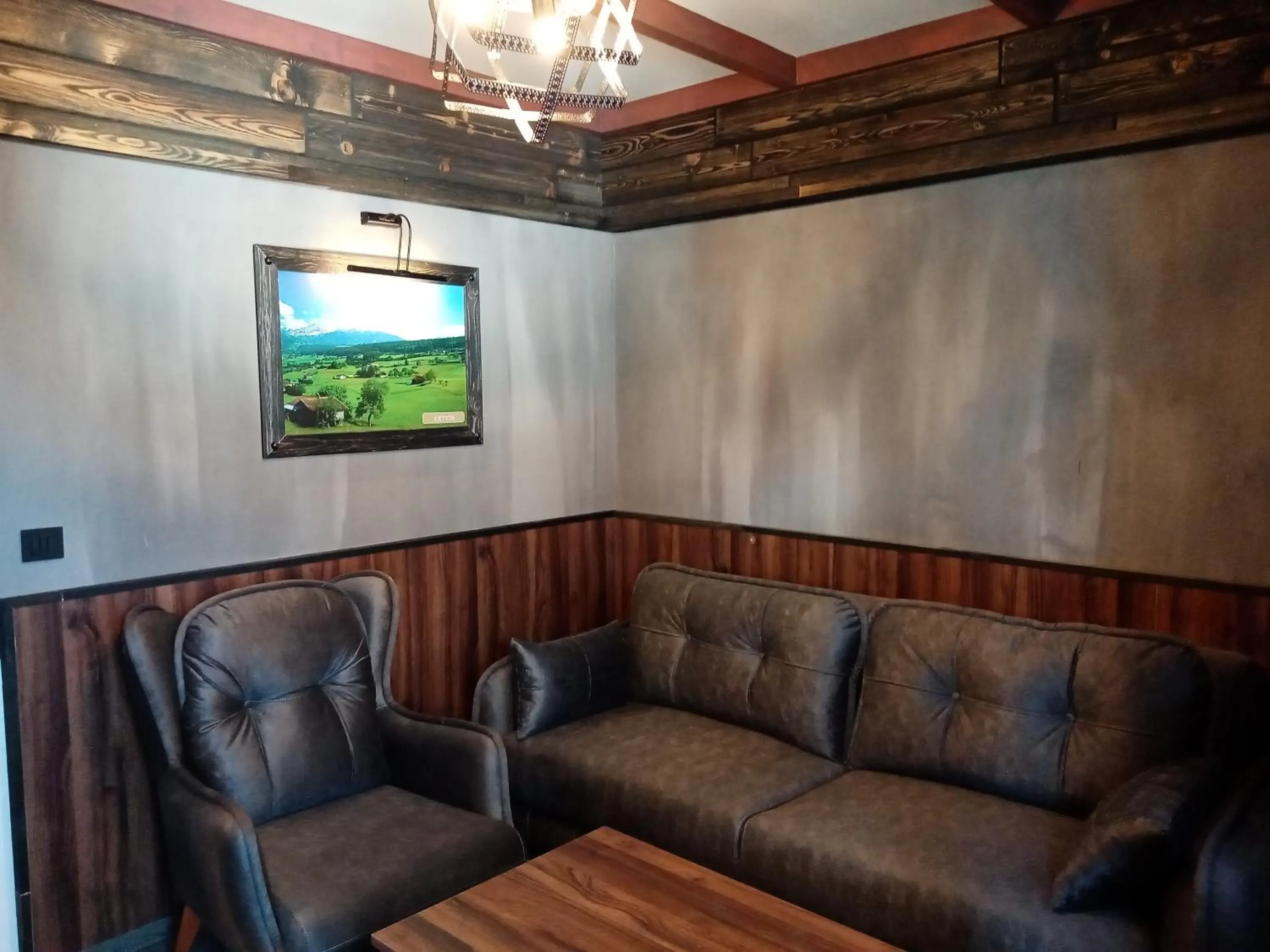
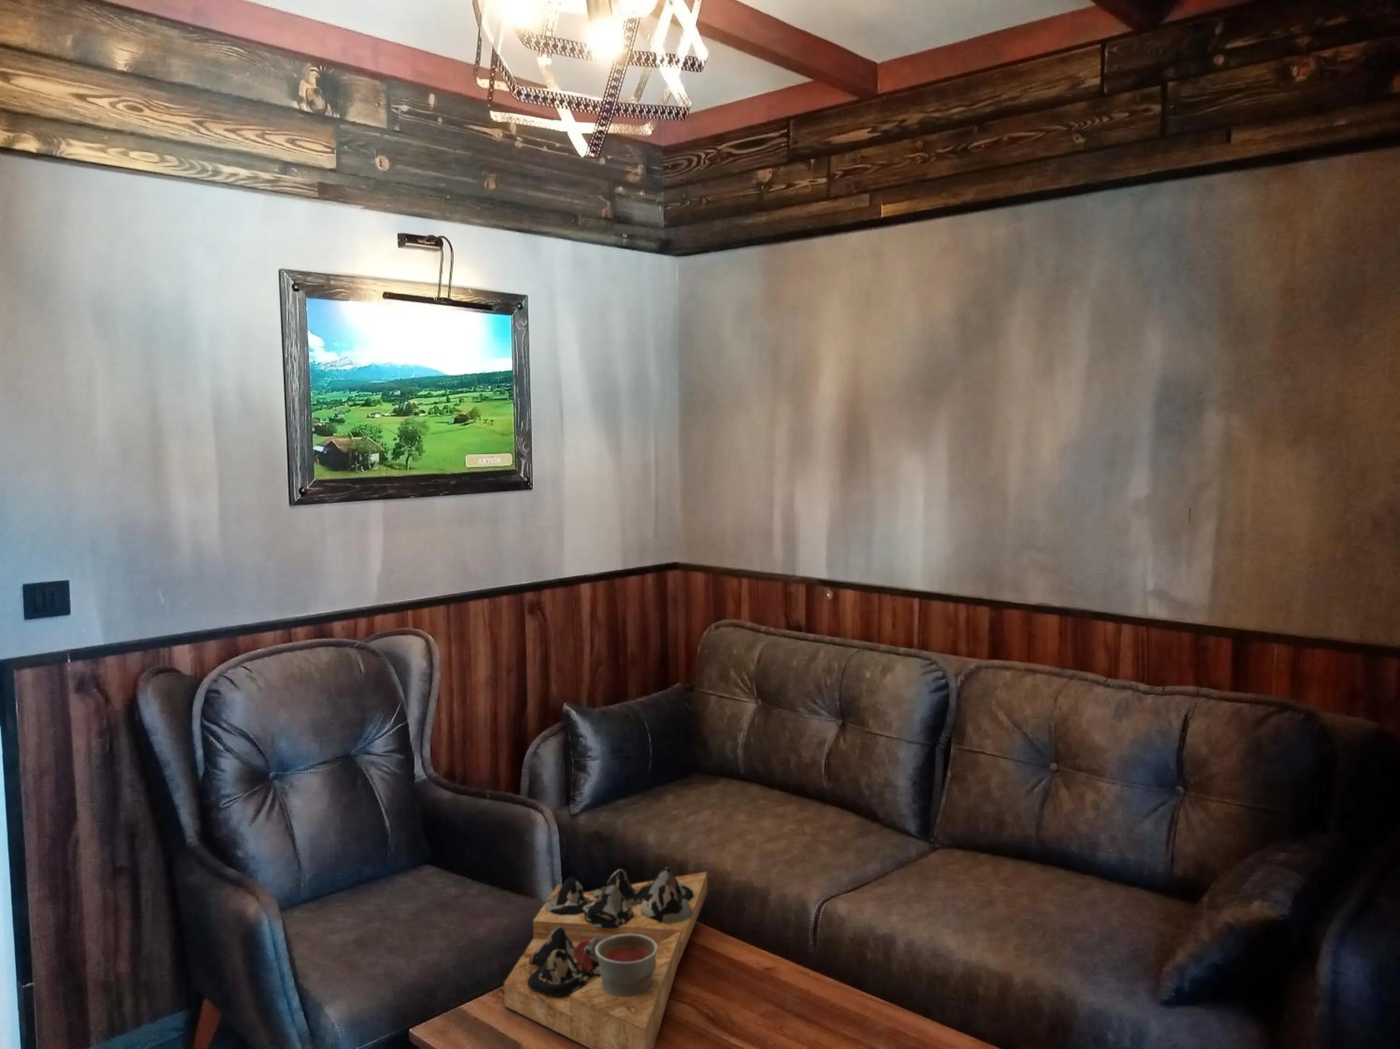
+ decorative tray (639, 941)
